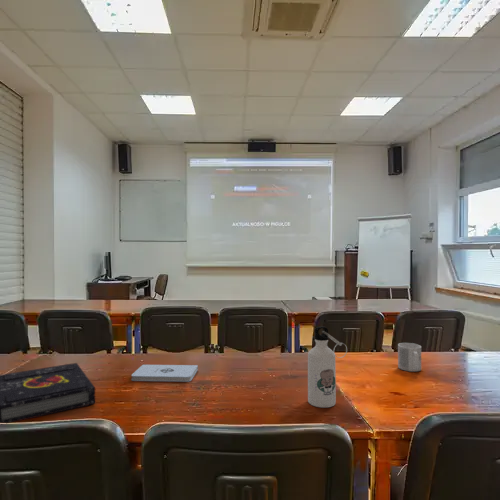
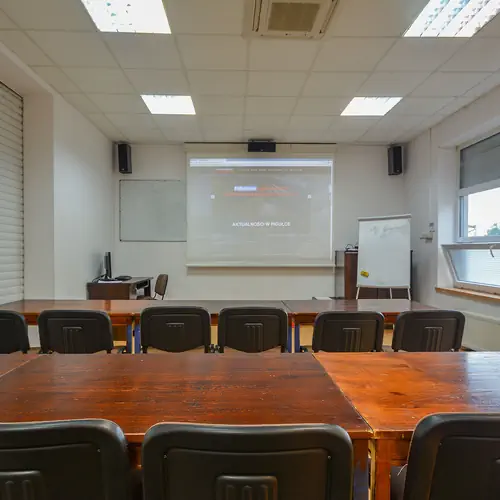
- notepad (165, 372)
- book (44, 388)
- water bottle (328, 363)
- mug (411, 358)
